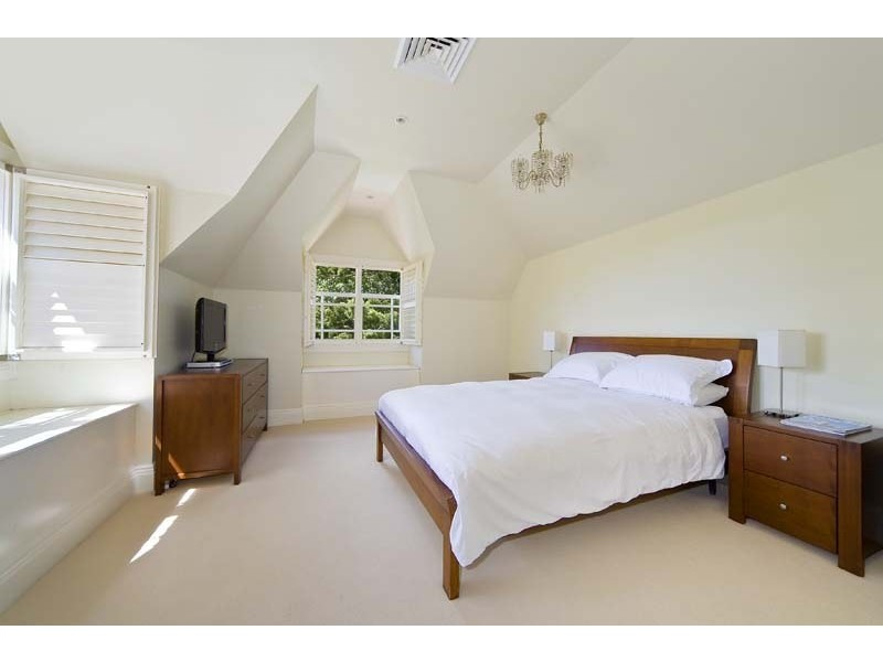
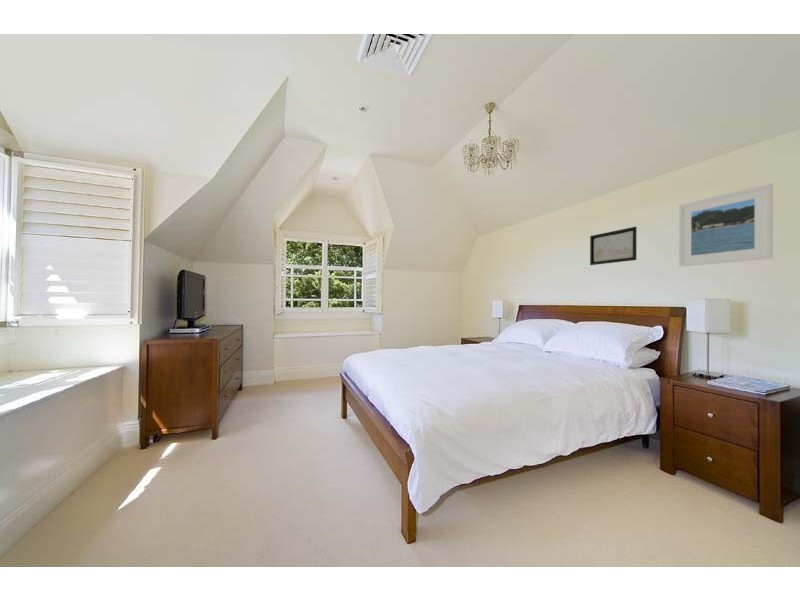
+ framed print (721, 229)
+ wall art (611, 247)
